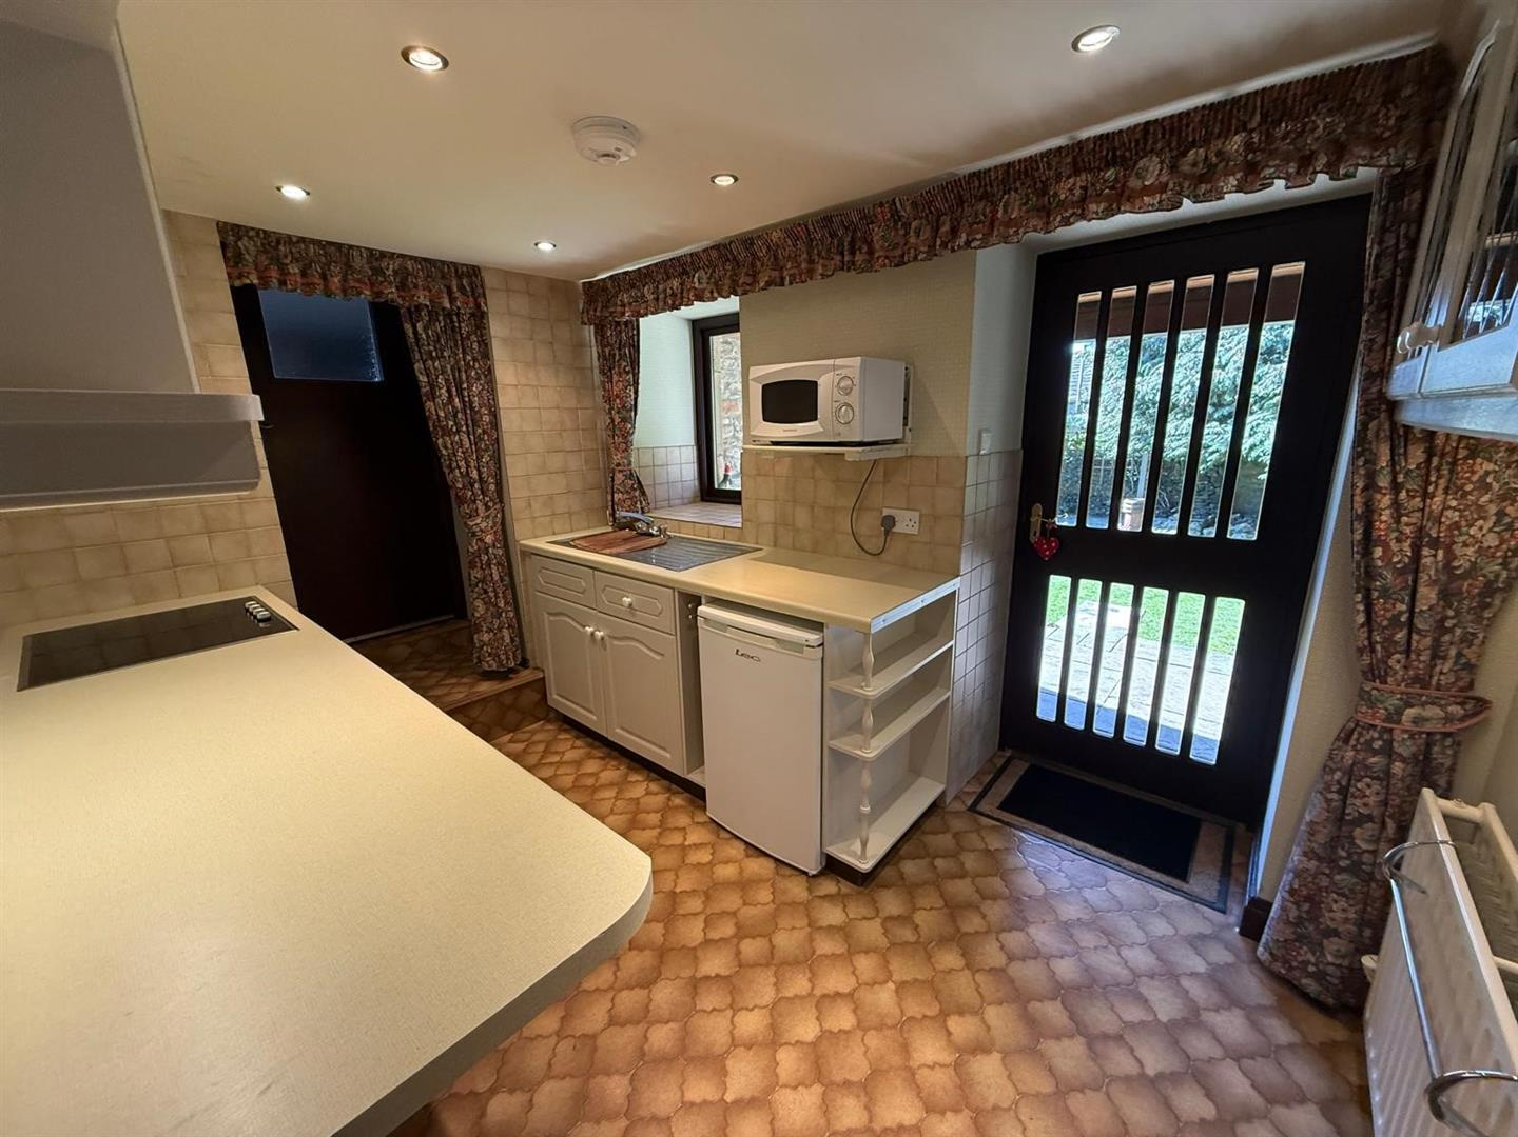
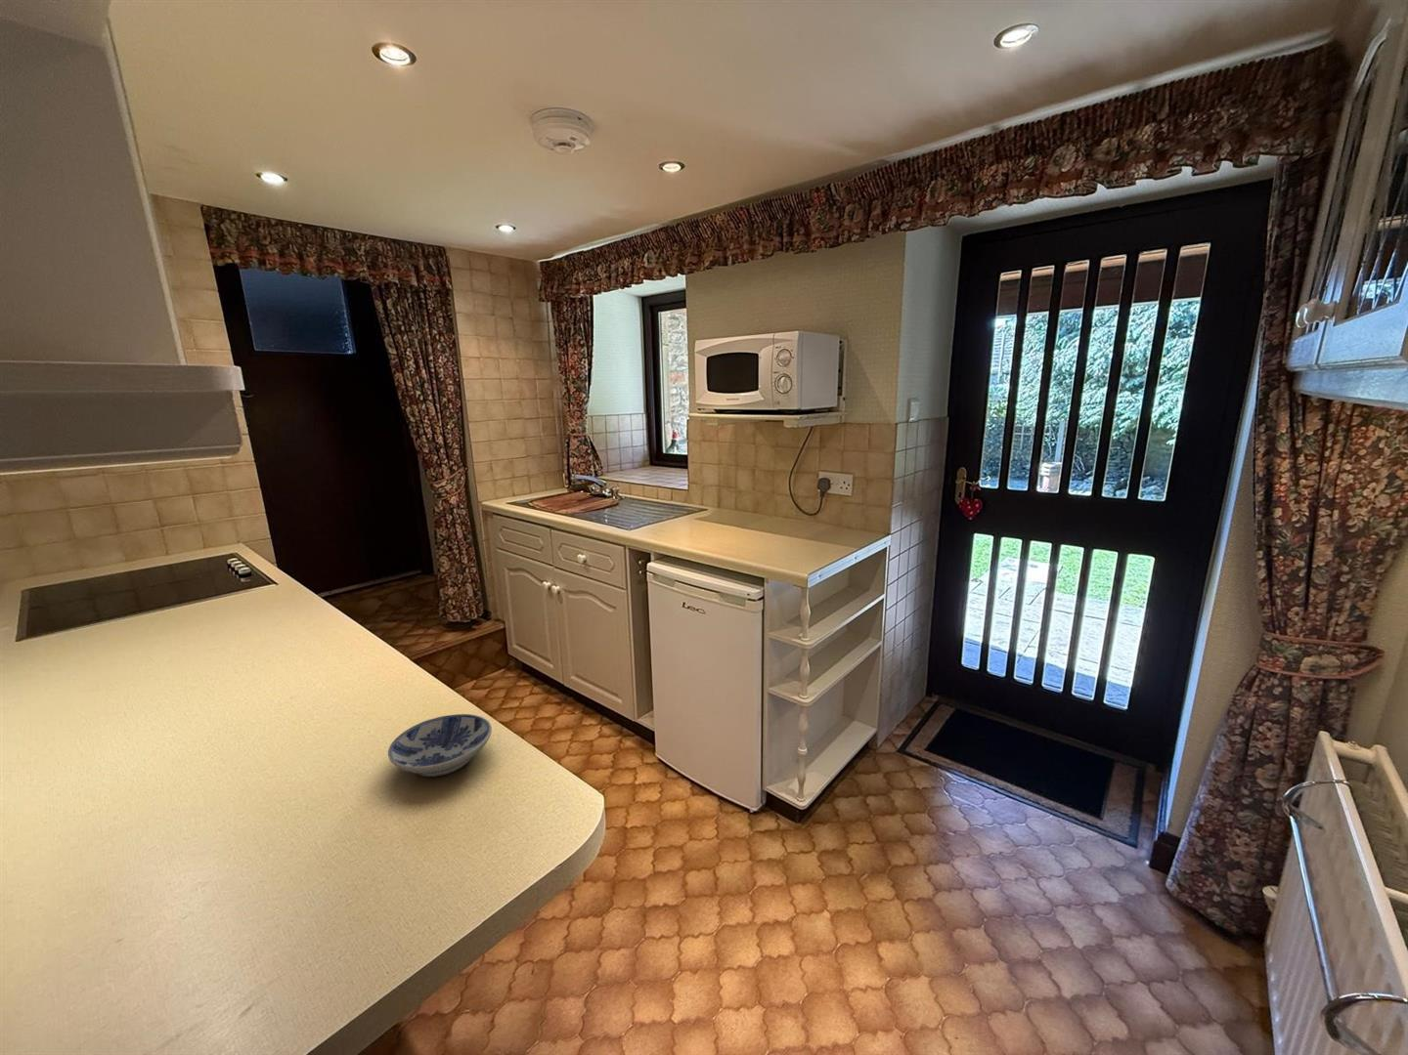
+ bowl (443, 747)
